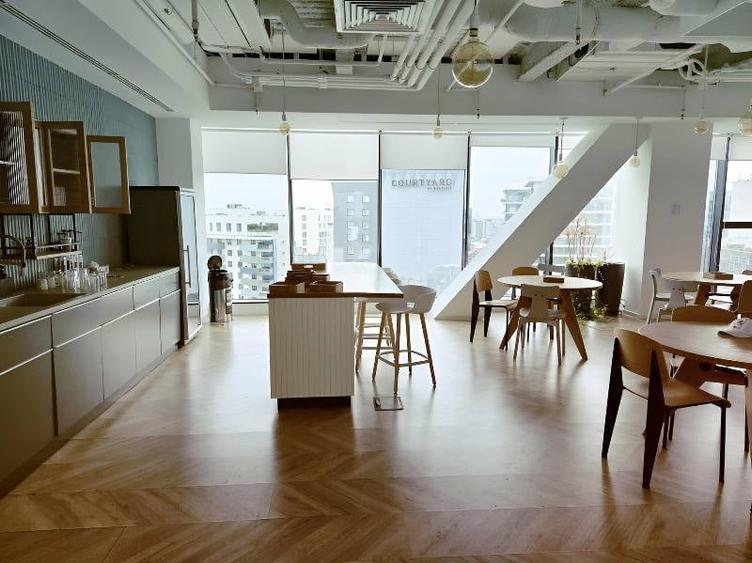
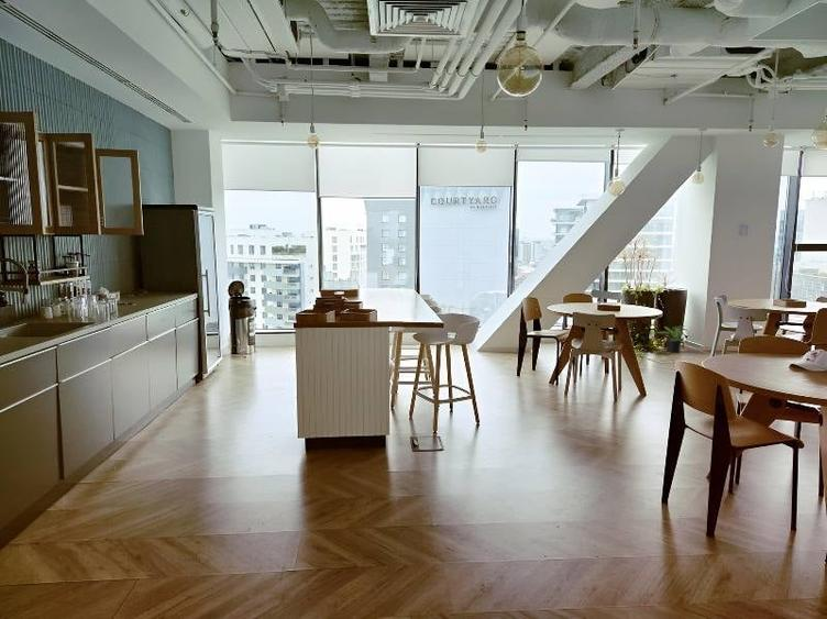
+ potted plant (673, 338)
